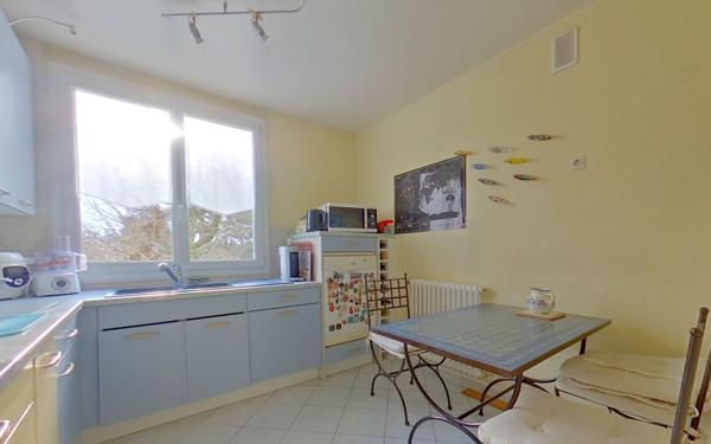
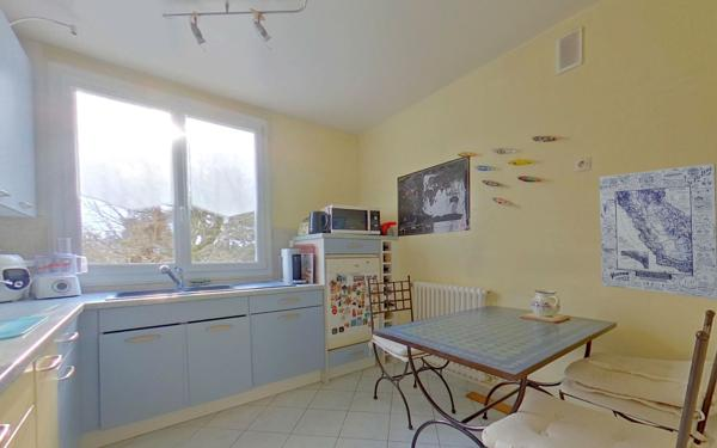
+ wall art (652, 231)
